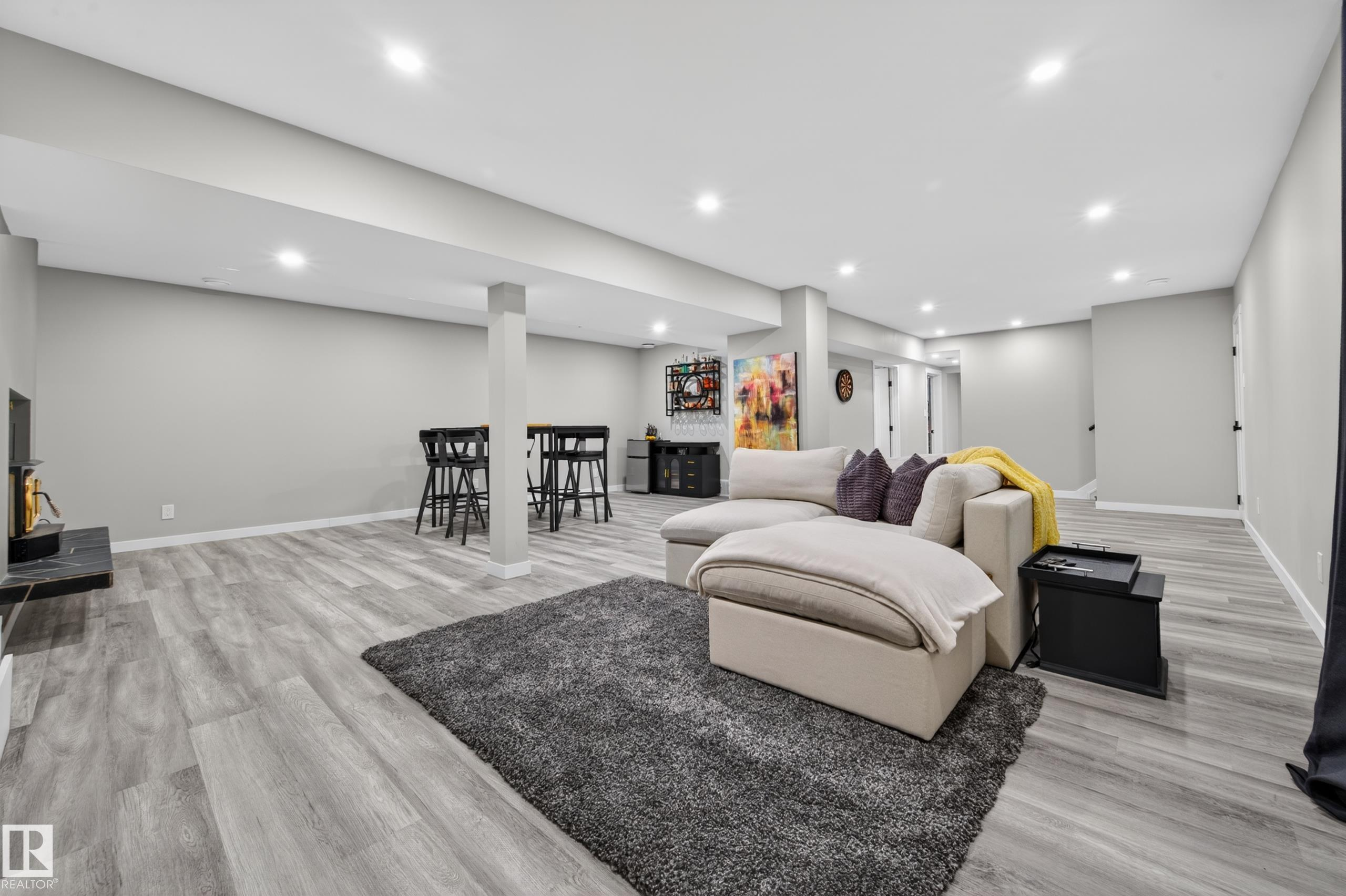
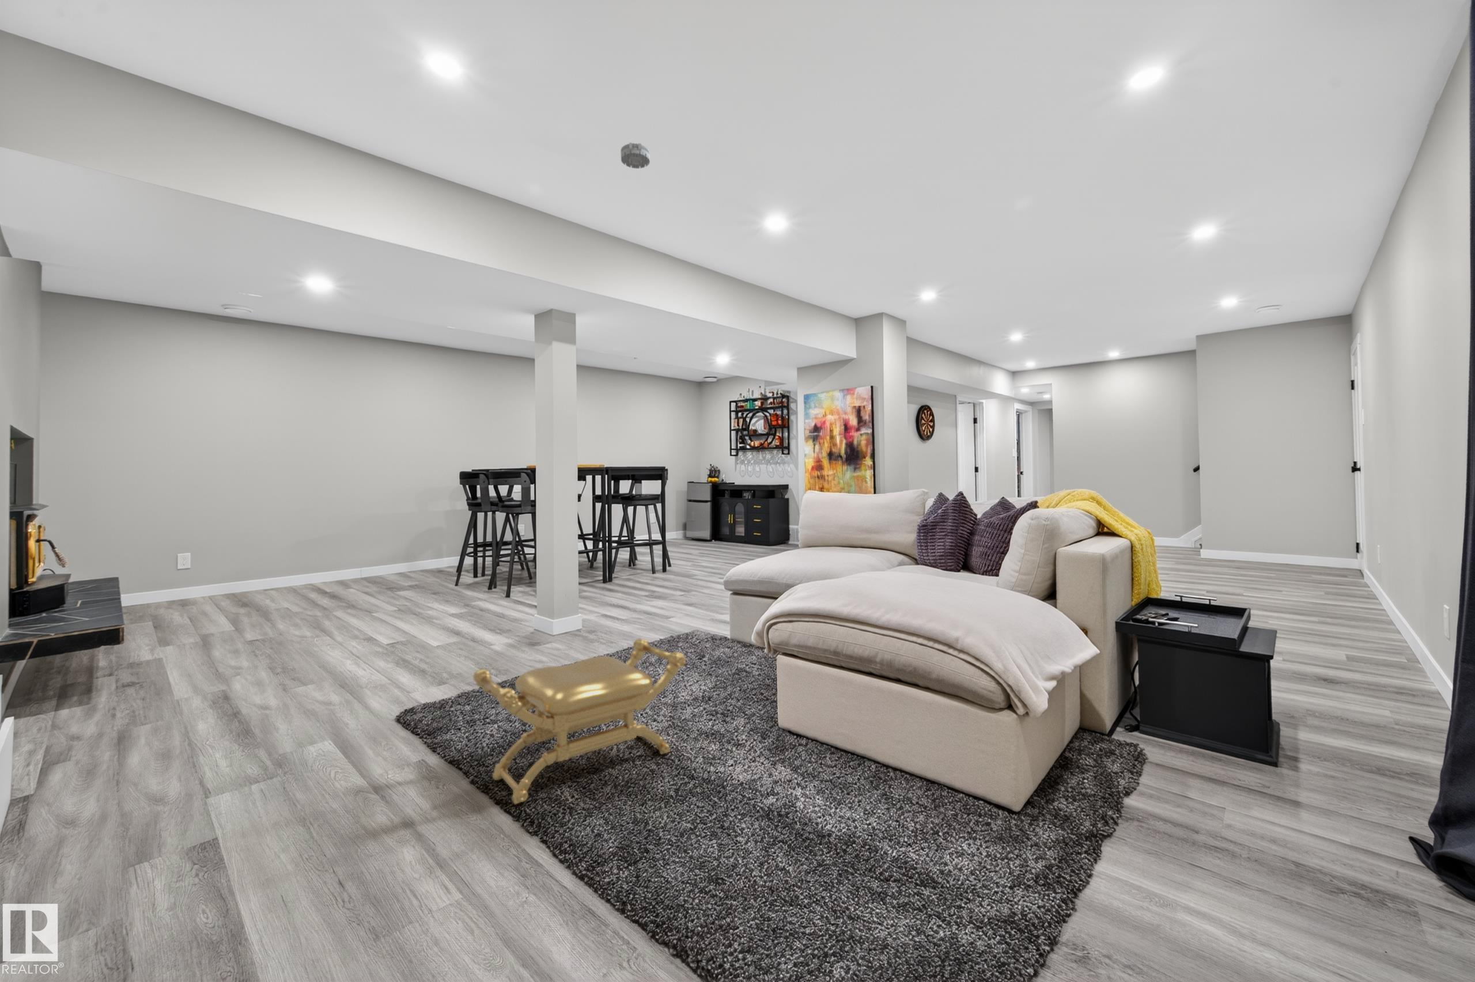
+ stool (584, 712)
+ smoke detector (634, 155)
